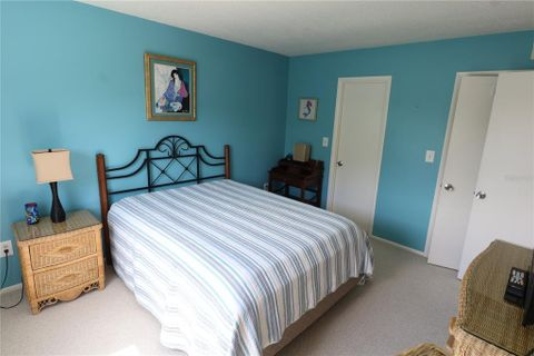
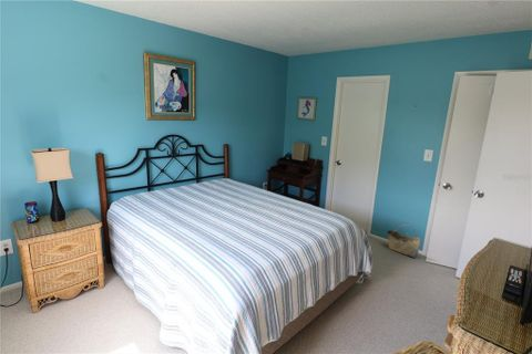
+ basket (402, 239)
